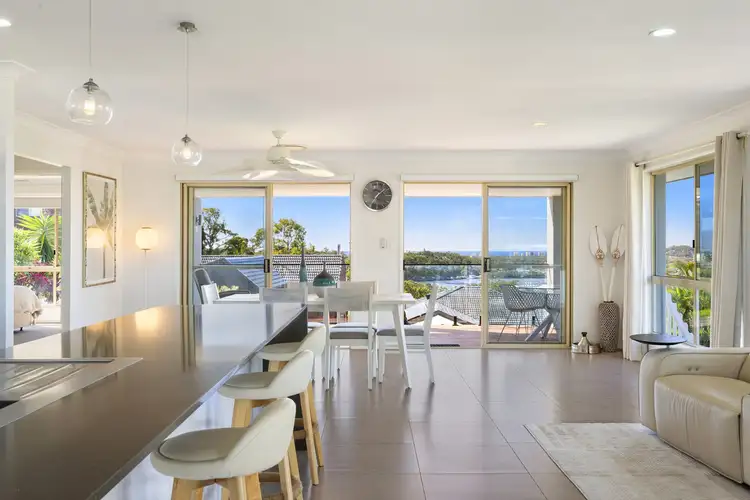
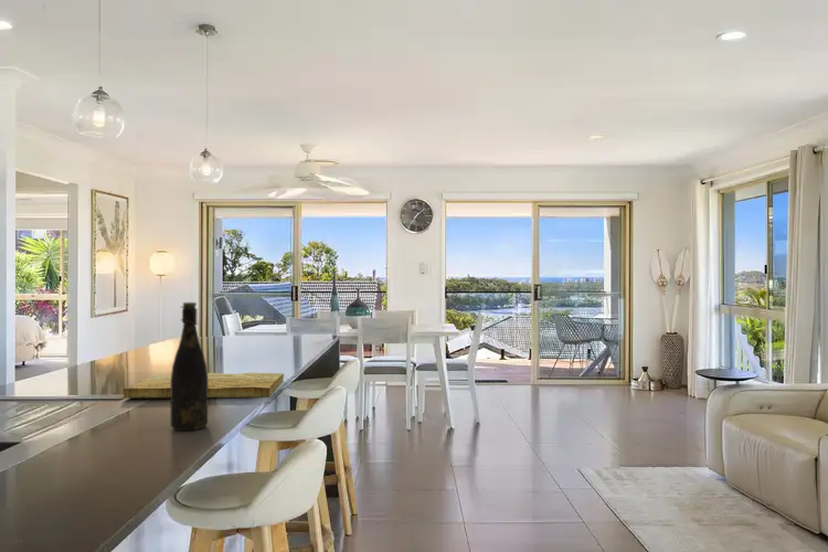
+ cutting board (209, 383)
+ bottle (189, 364)
